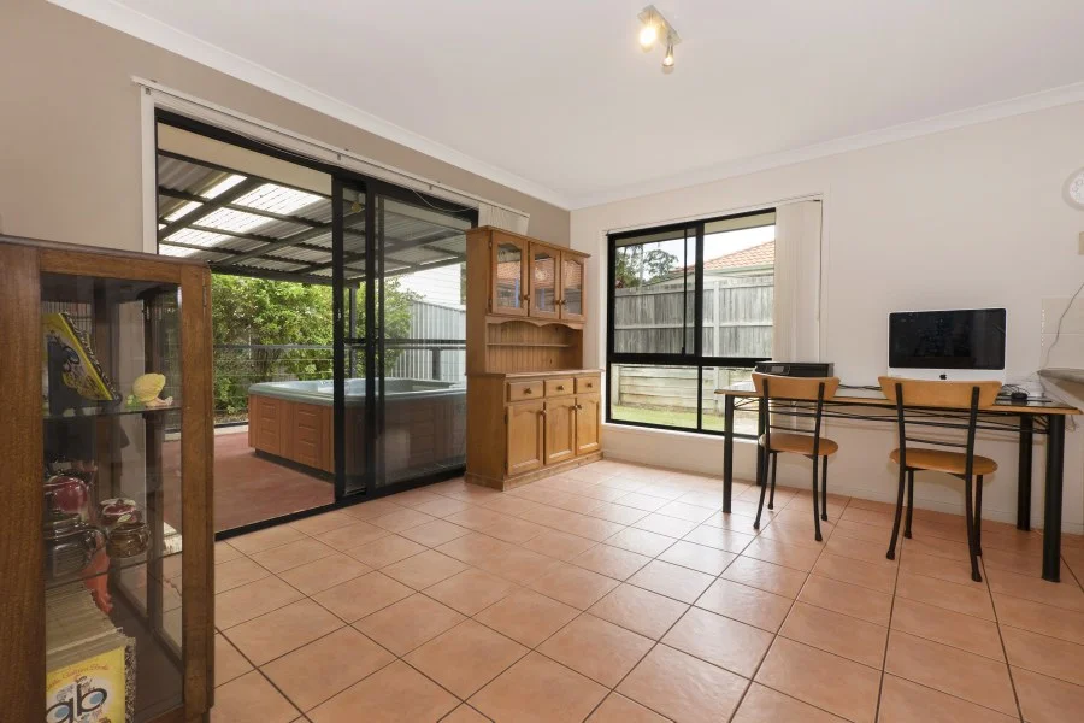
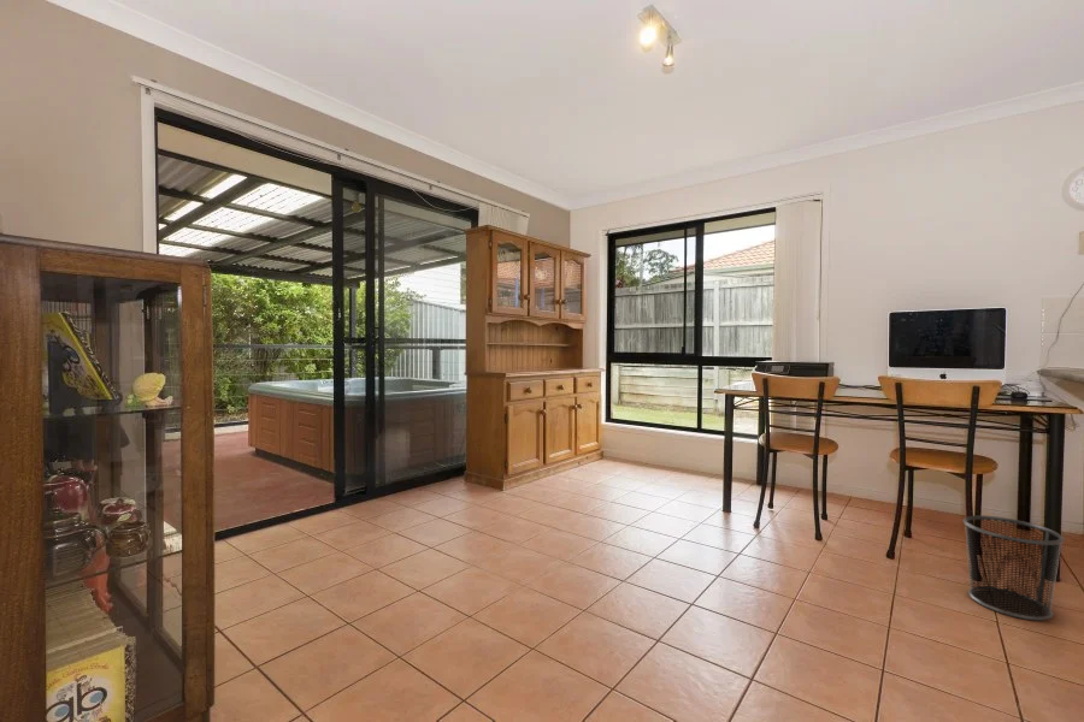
+ waste bin (1009, 564)
